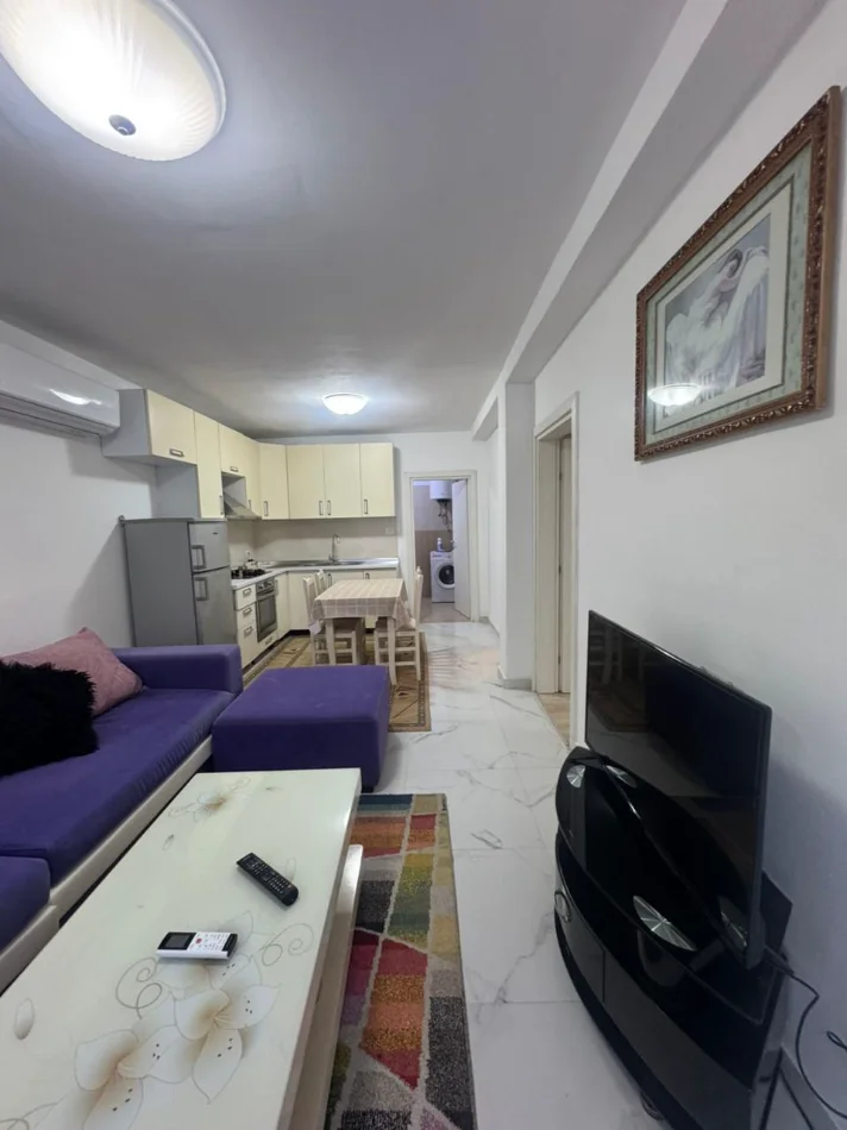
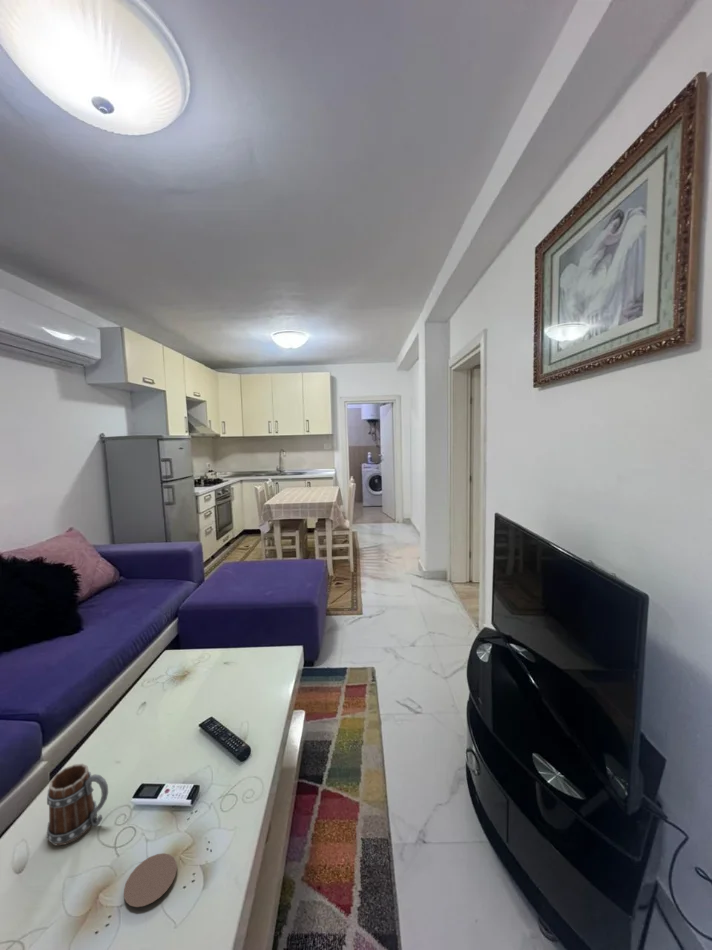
+ mug (79, 801)
+ coaster (151, 881)
